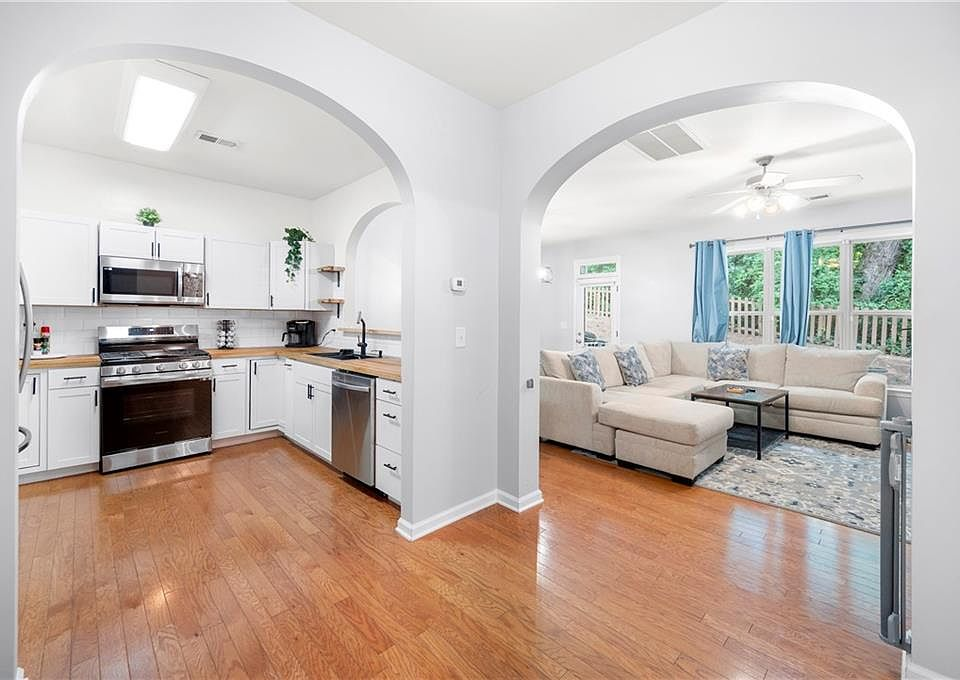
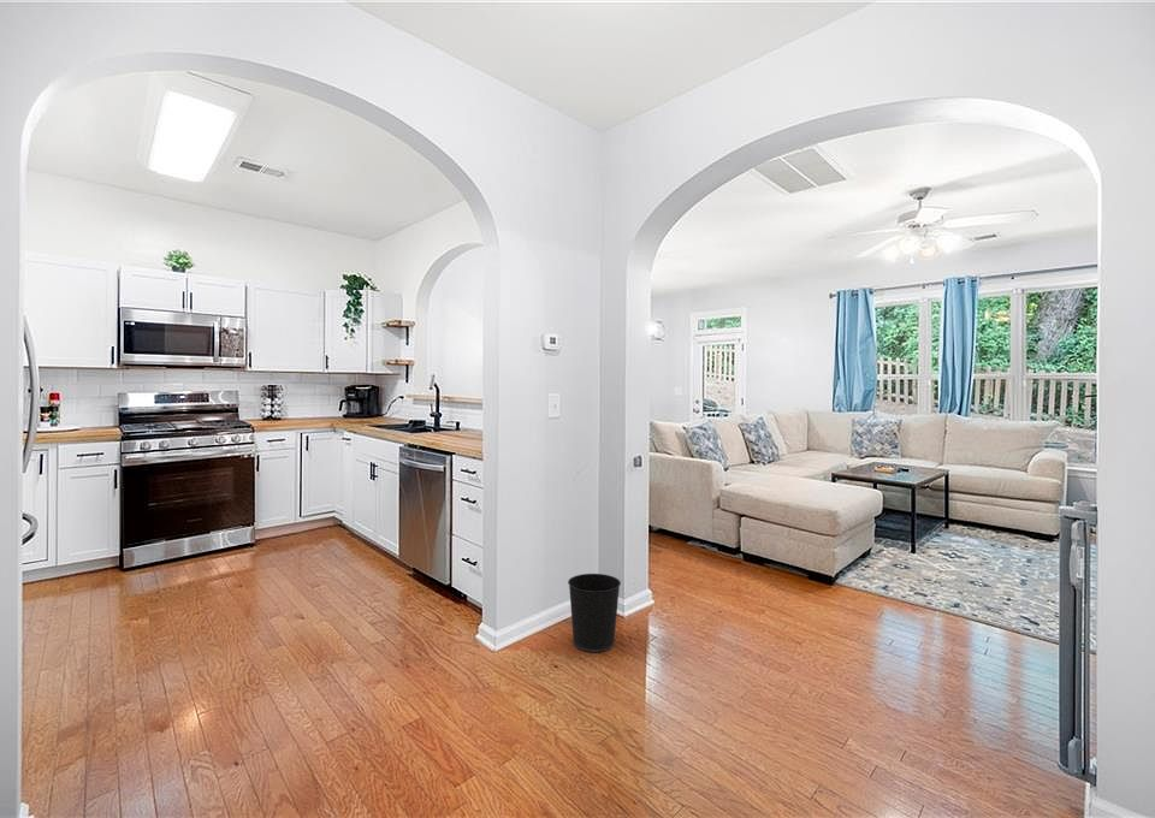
+ wastebasket (593, 611)
